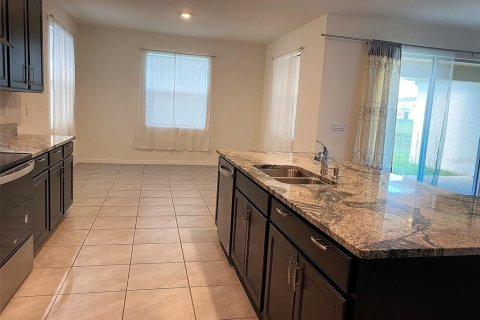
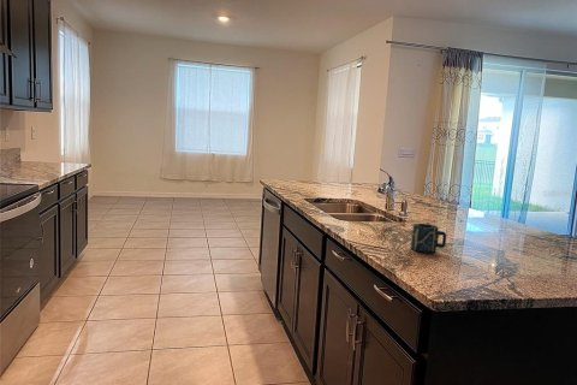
+ cup (428, 237)
